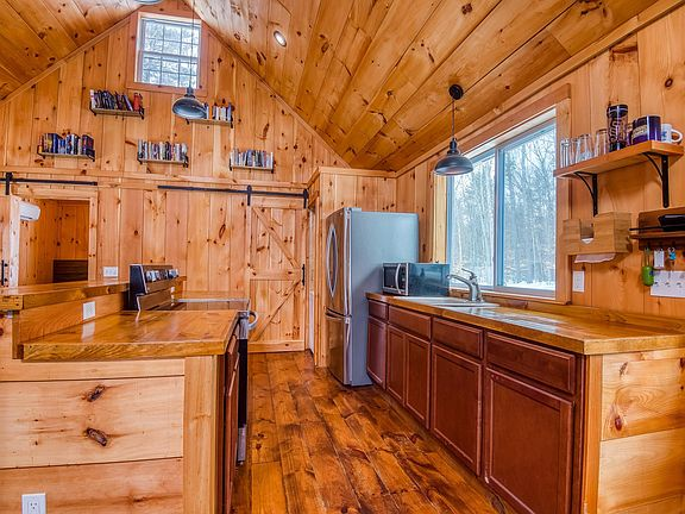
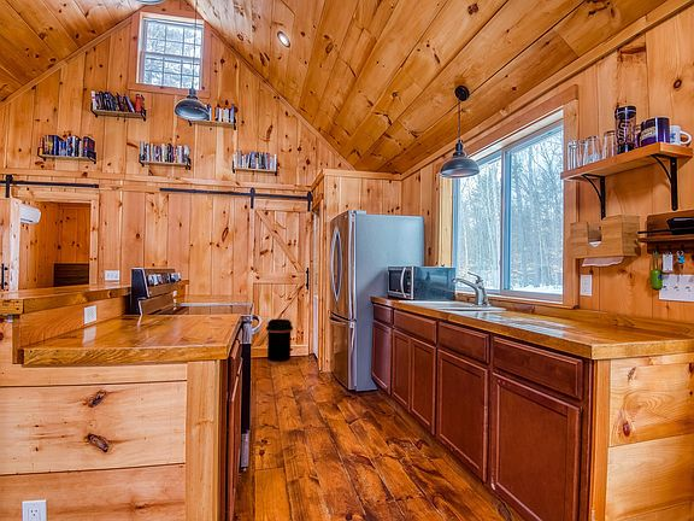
+ trash can (278, 340)
